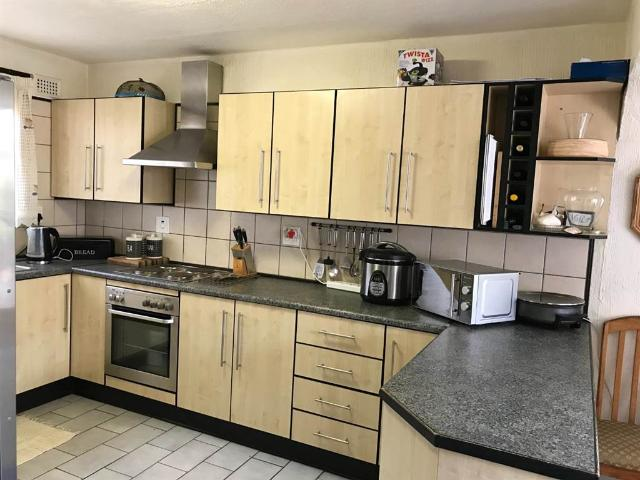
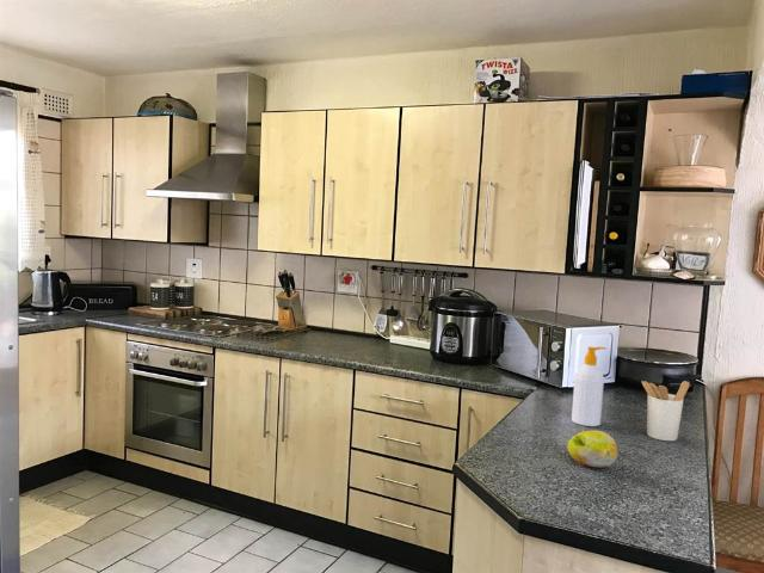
+ utensil holder (660, 407)
+ fruit (591, 448)
+ soap bottle (590, 384)
